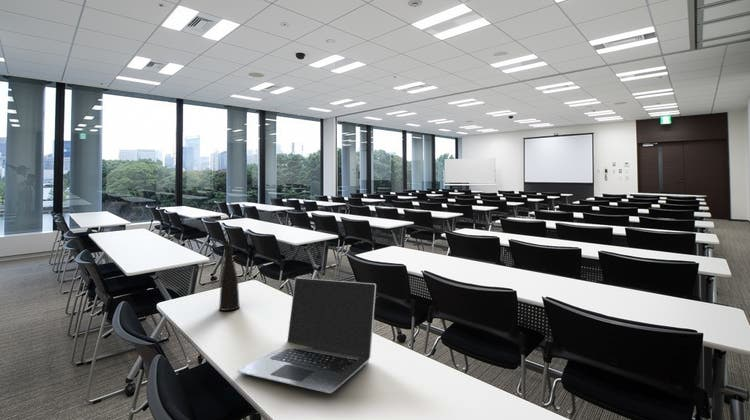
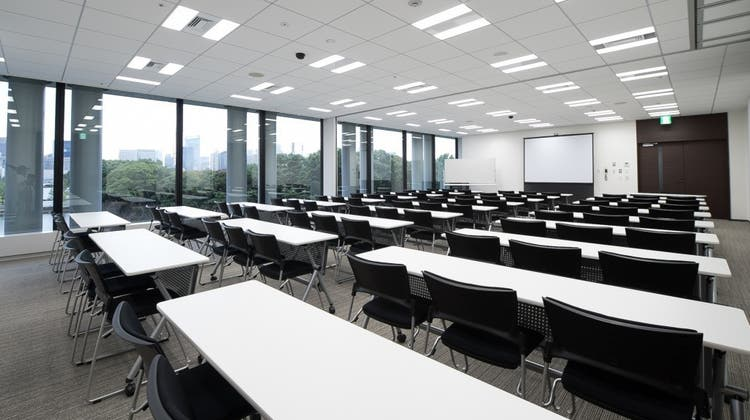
- laptop (310, 325)
- vase (229, 276)
